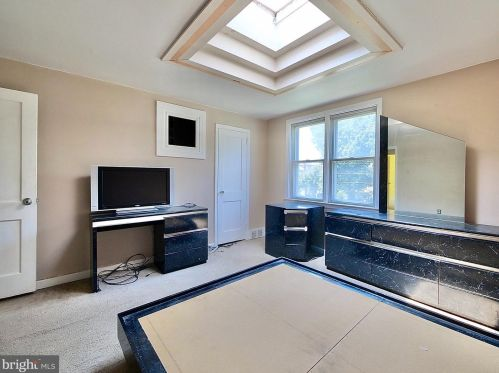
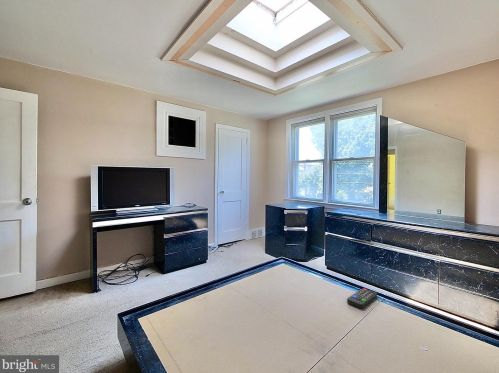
+ remote control (362, 297)
